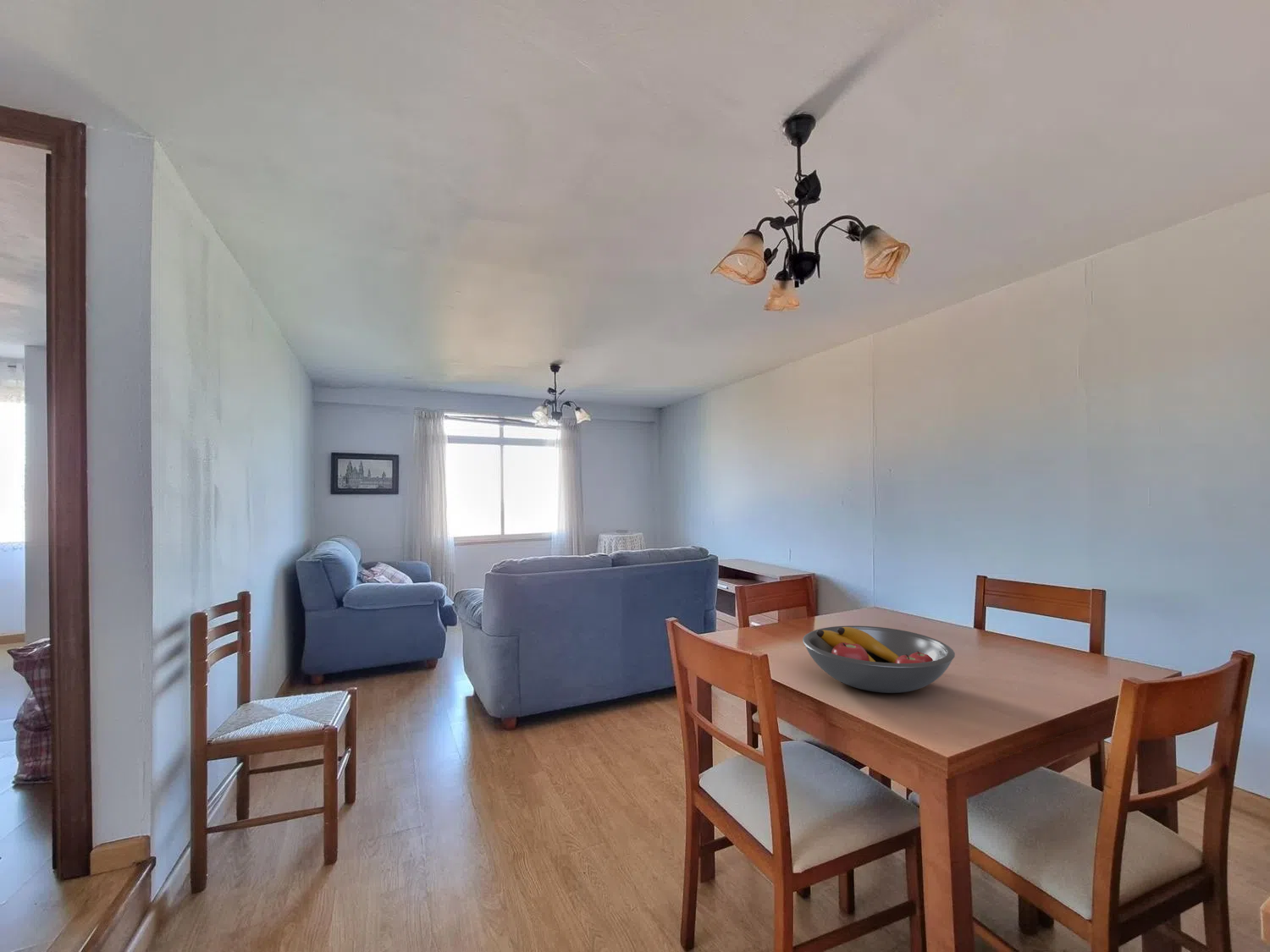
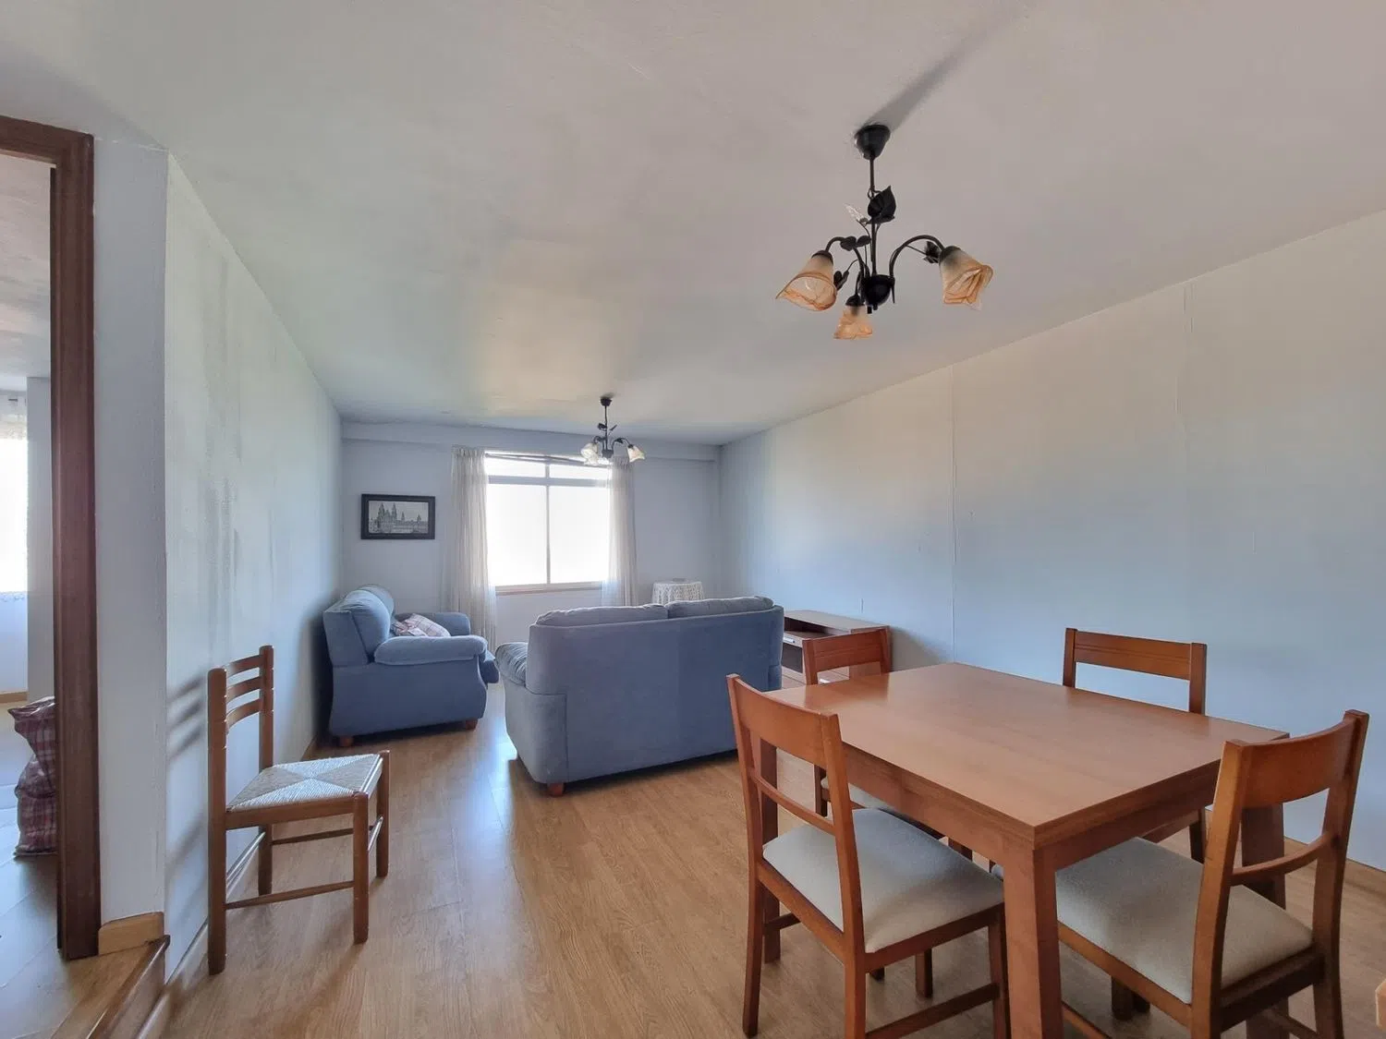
- fruit bowl (875, 657)
